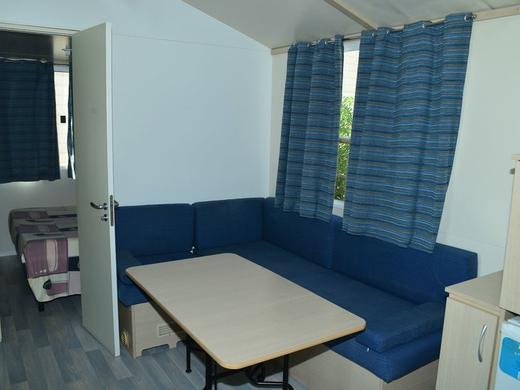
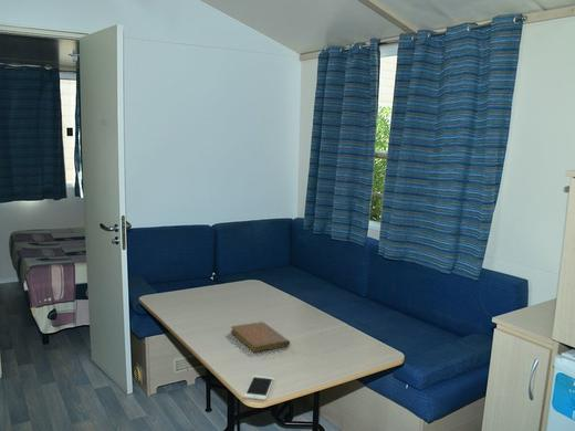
+ cell phone (259, 387)
+ notebook (259, 336)
